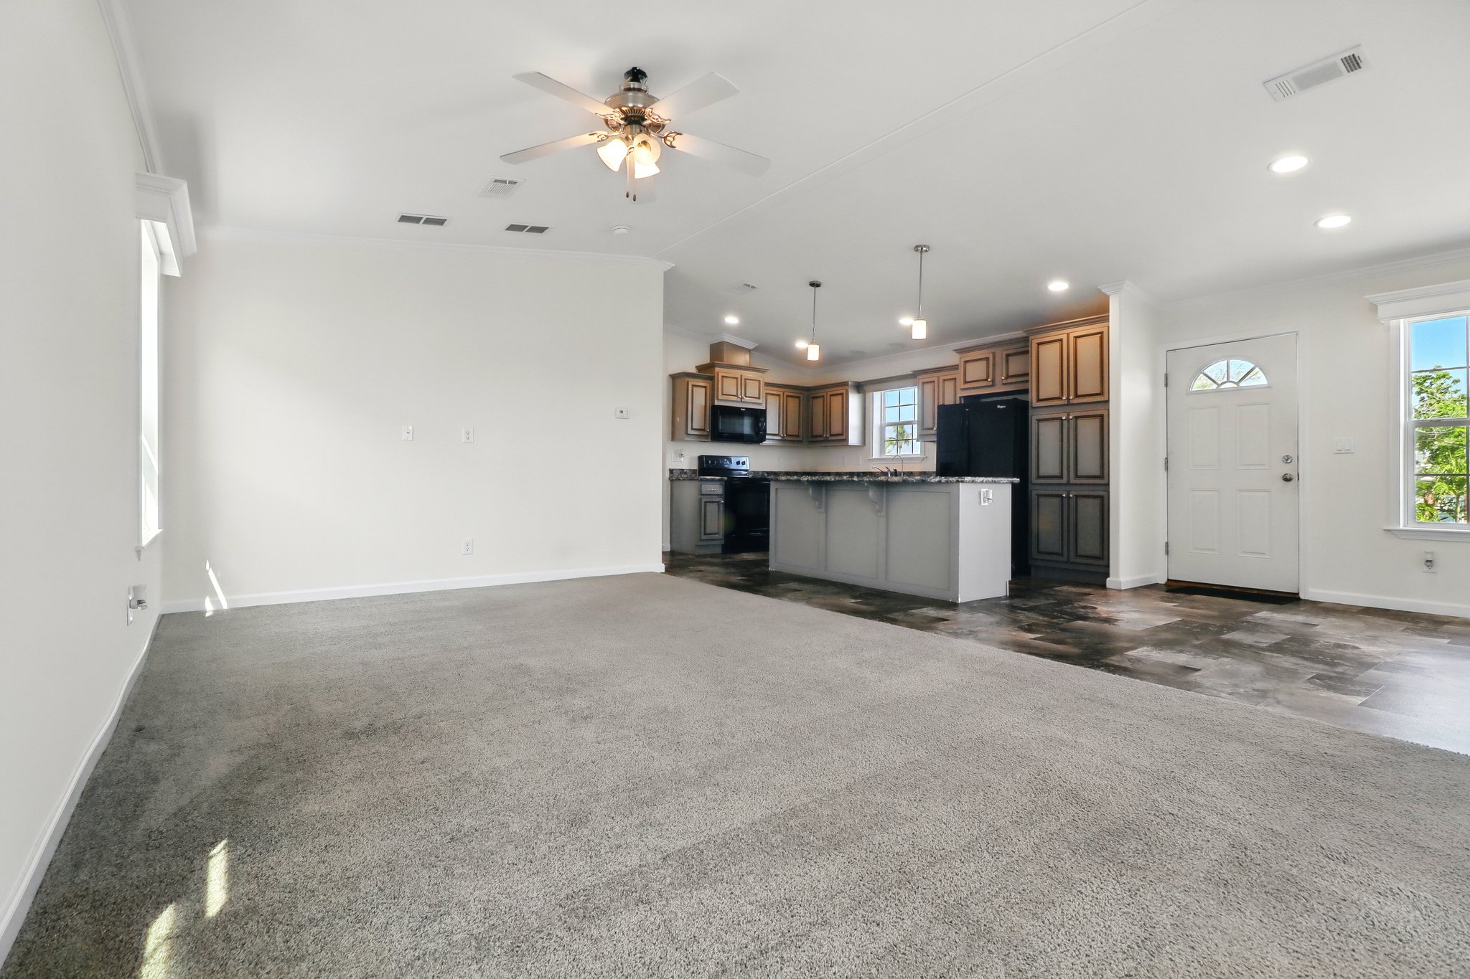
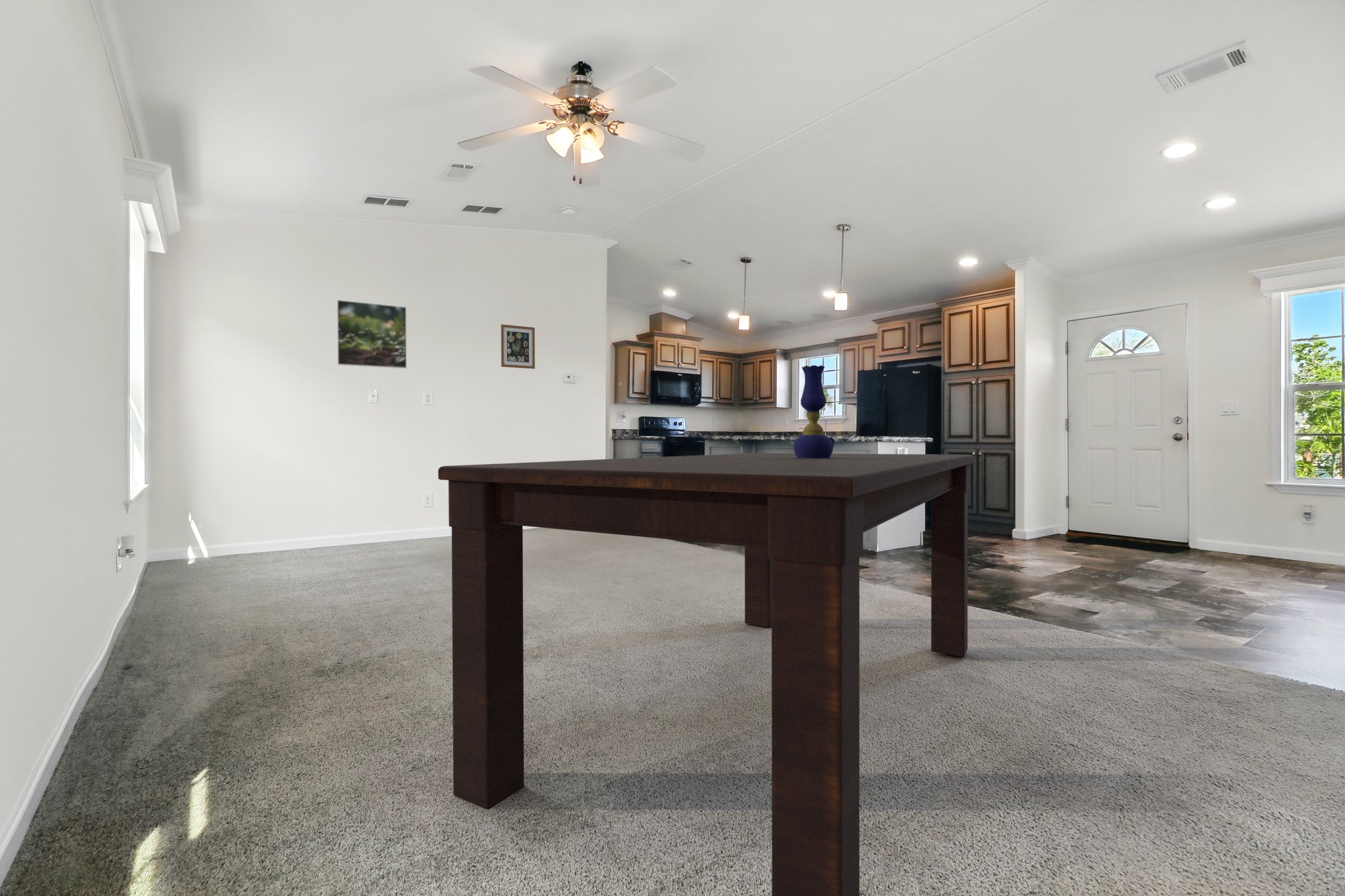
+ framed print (372, 335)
+ dining table (777, 582)
+ oil lamp (817, 412)
+ wall art (518, 347)
